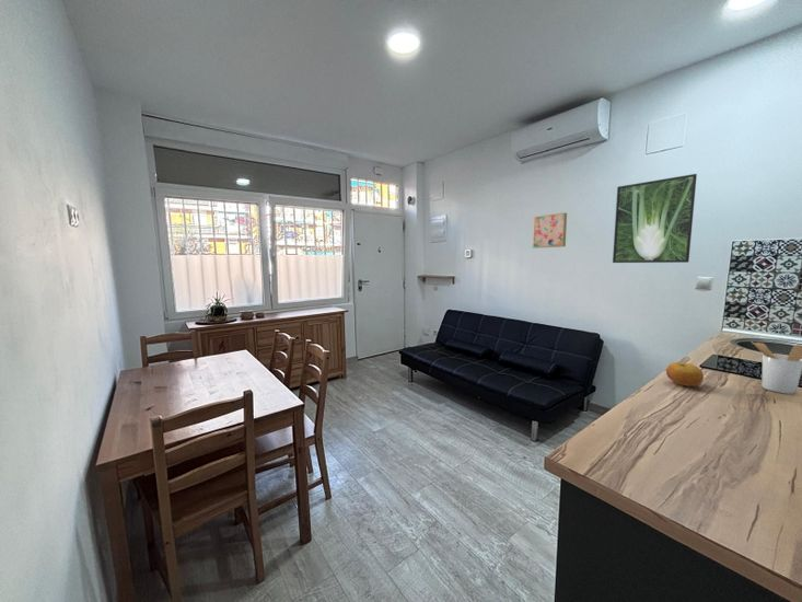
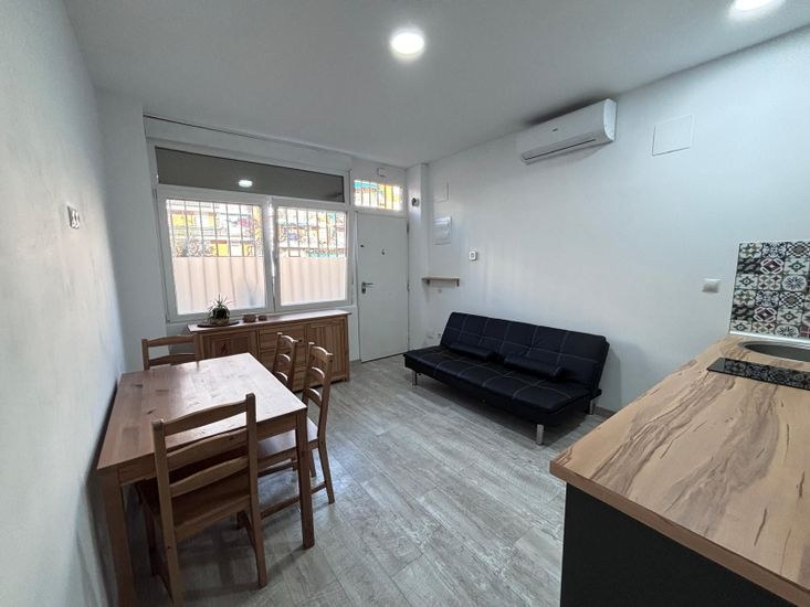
- utensil holder (774, 364)
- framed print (650, 222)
- fruit (684, 373)
- wall art (548, 231)
